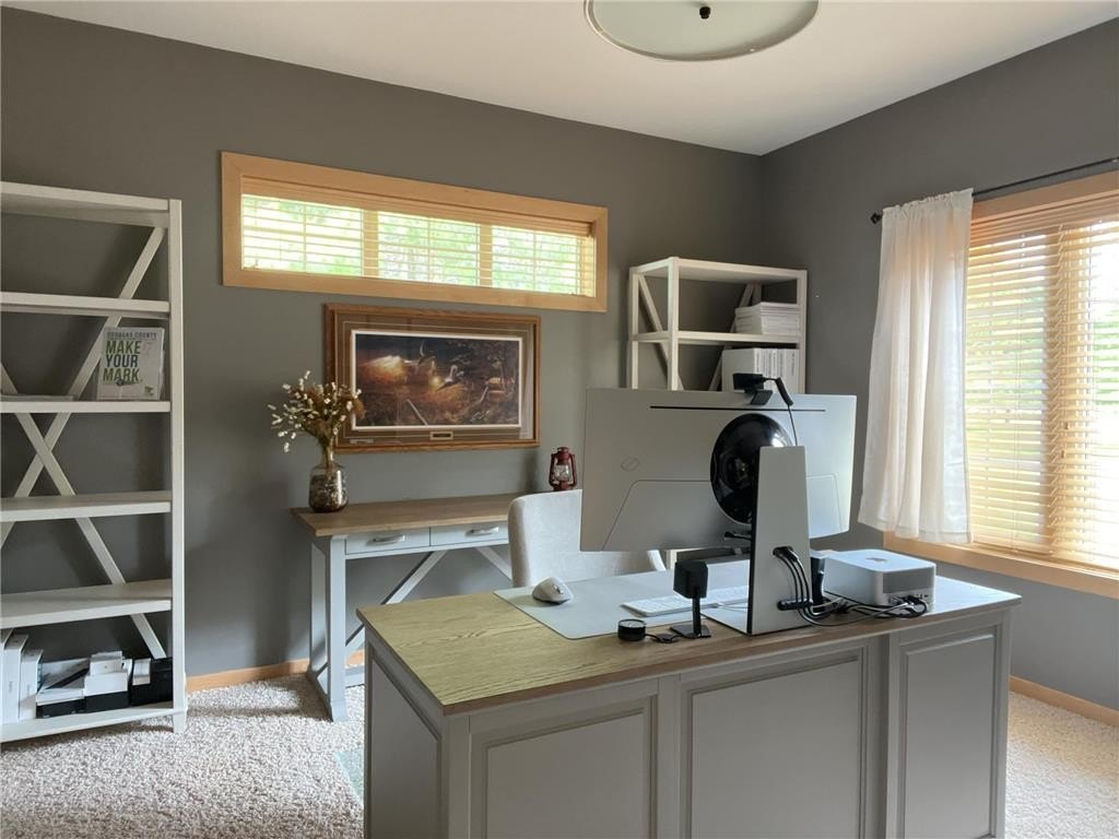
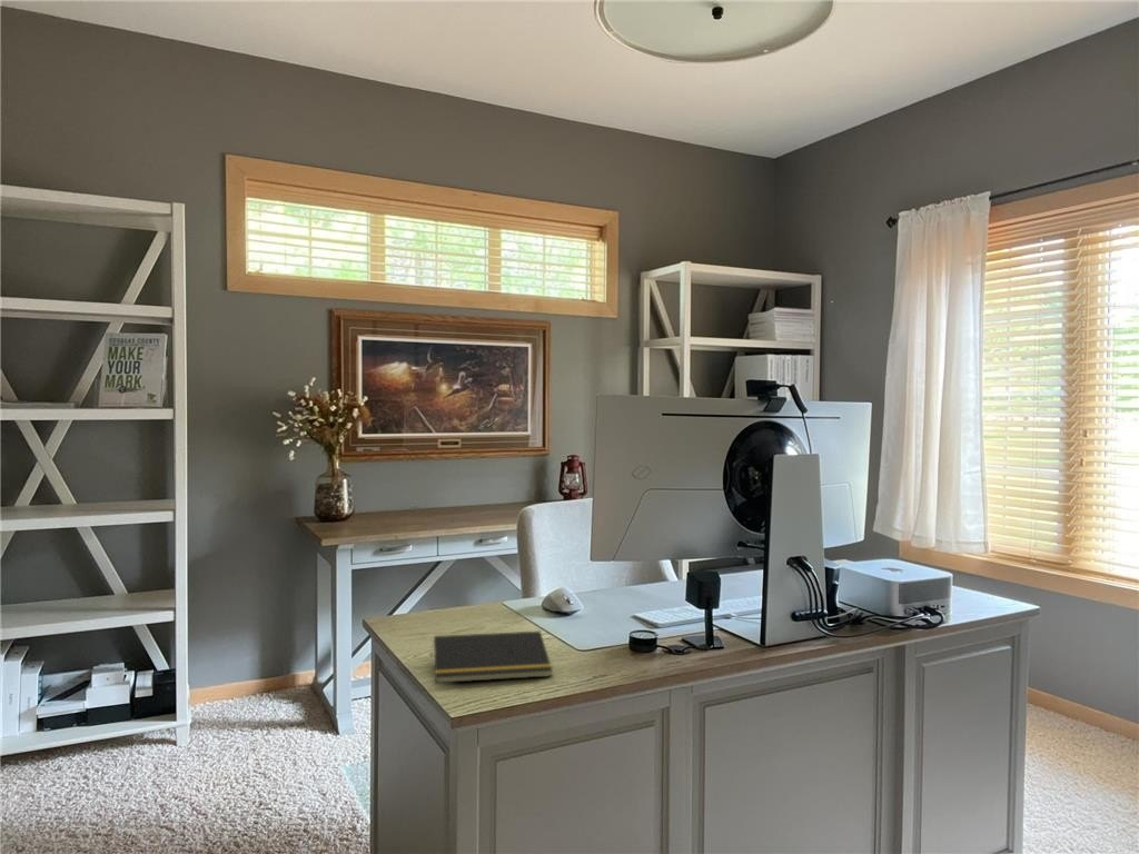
+ notepad (491, 655)
